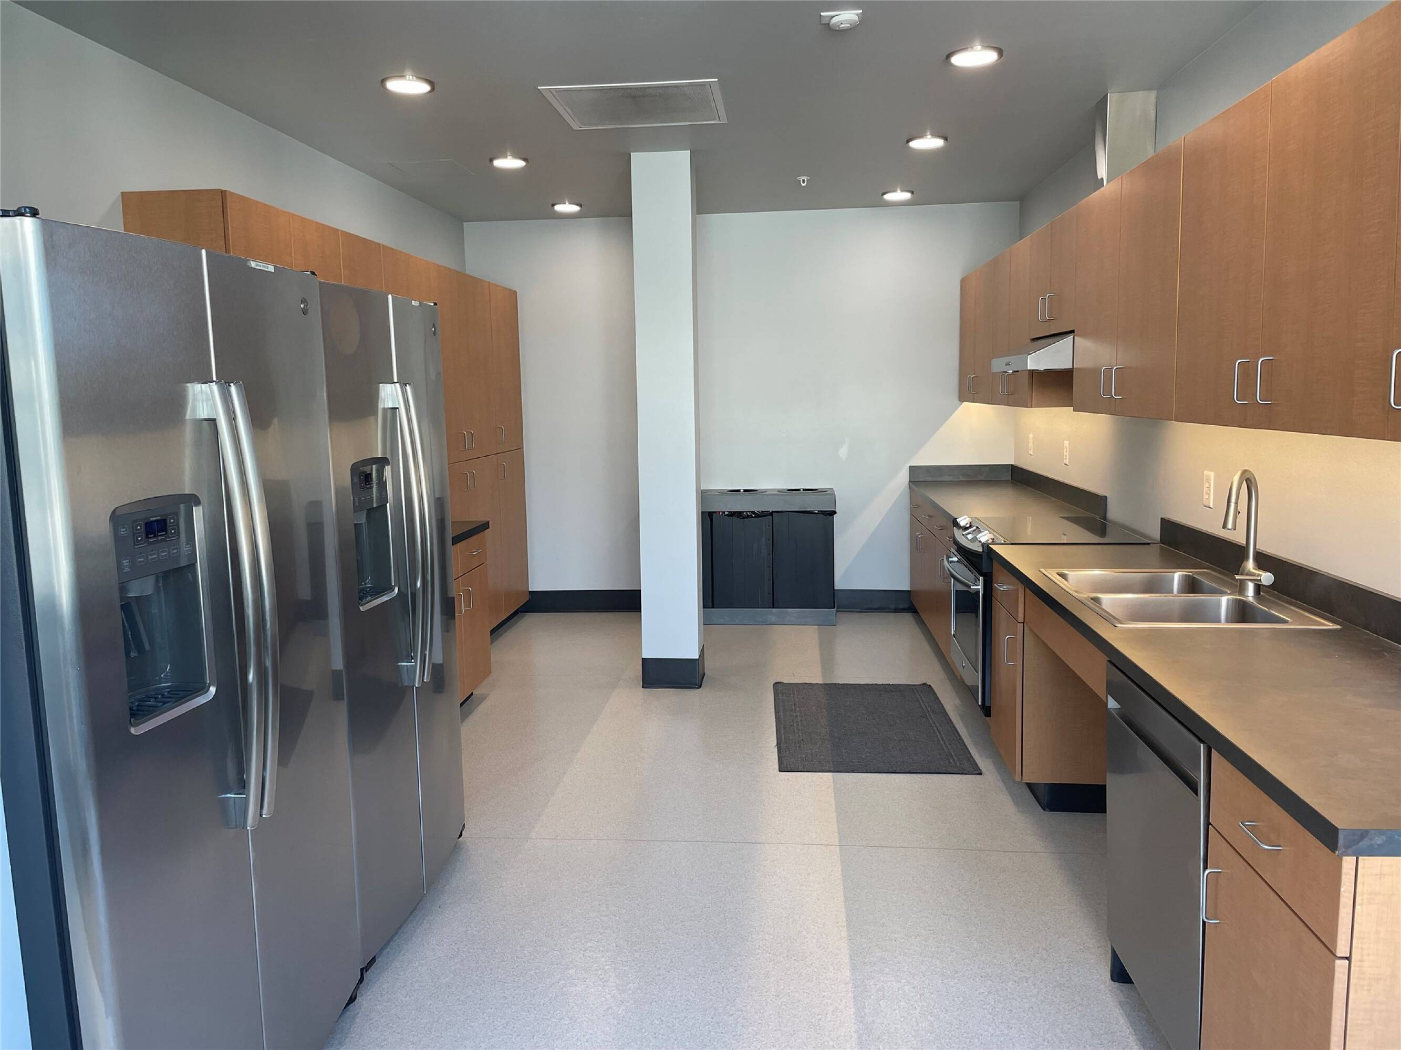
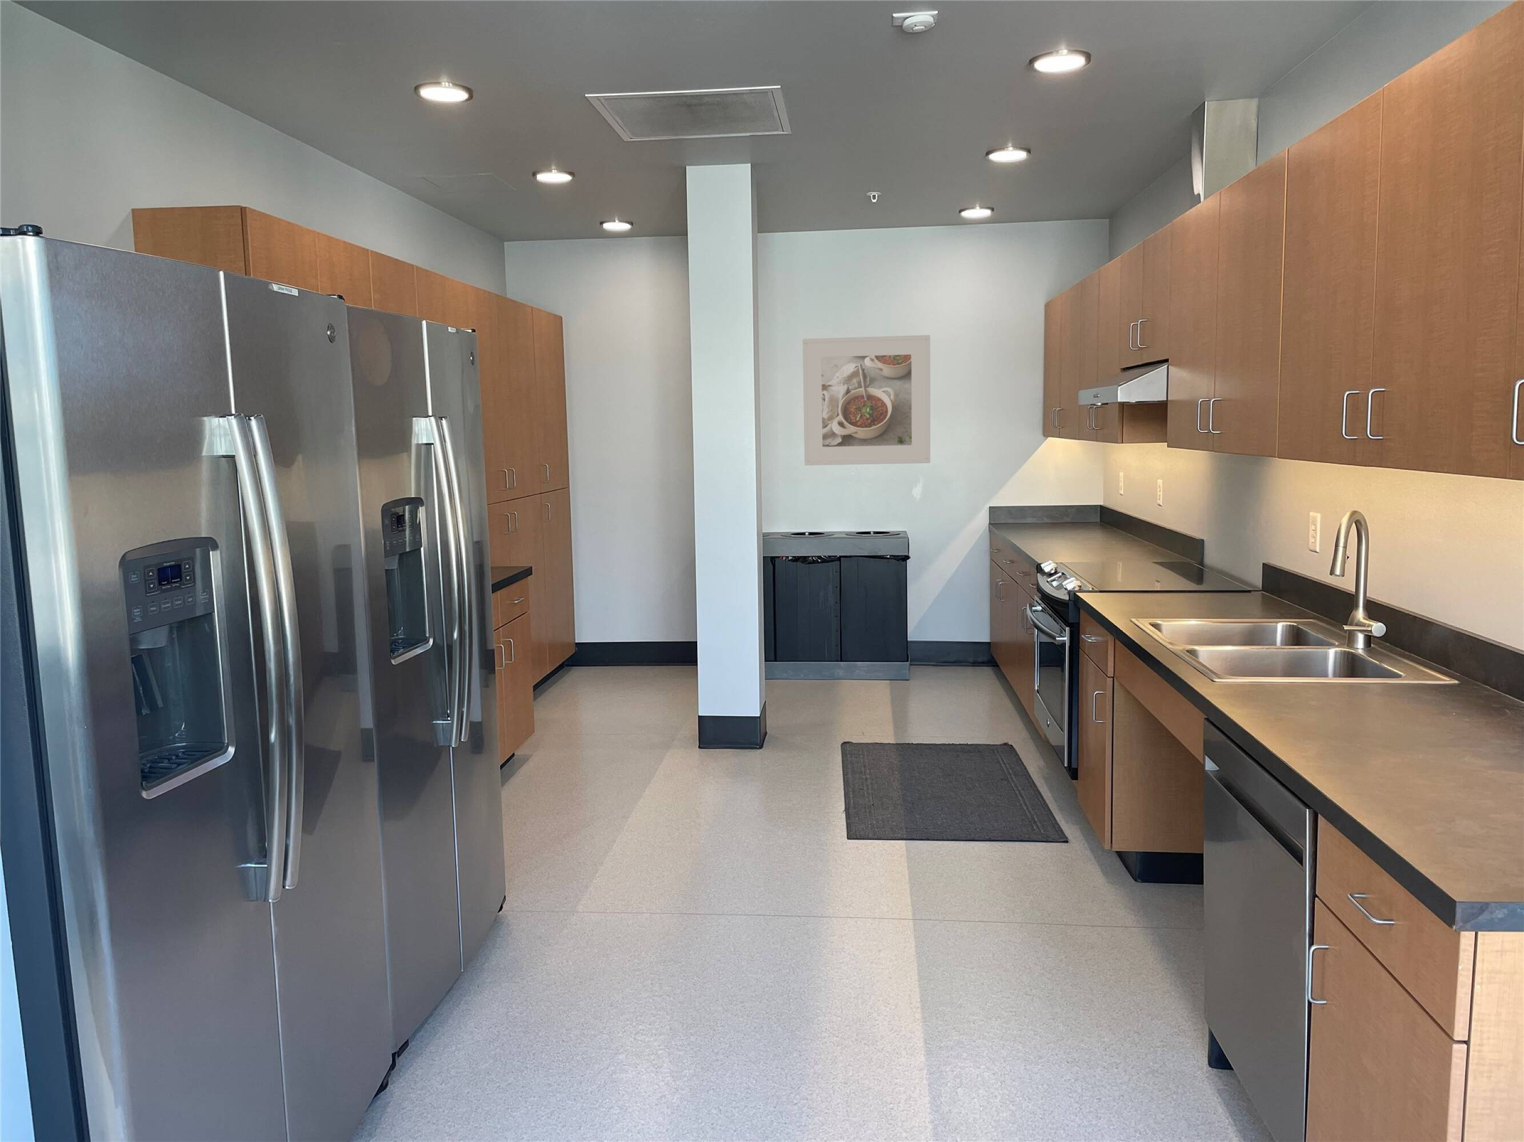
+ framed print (866, 401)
